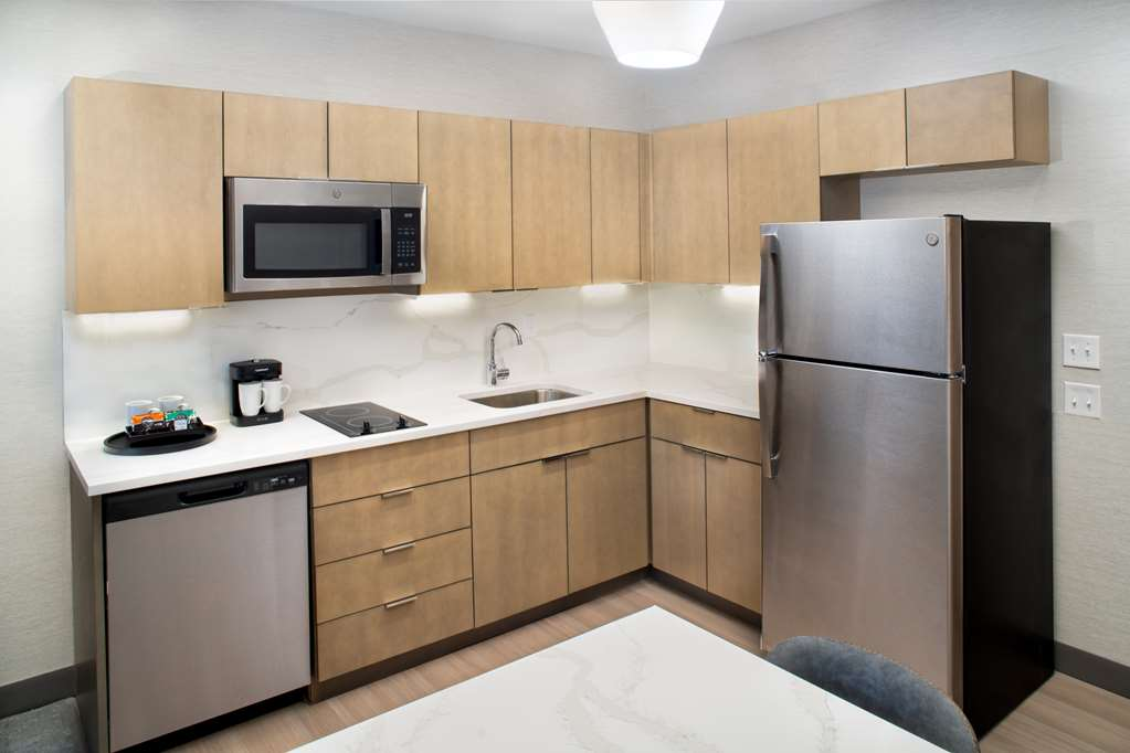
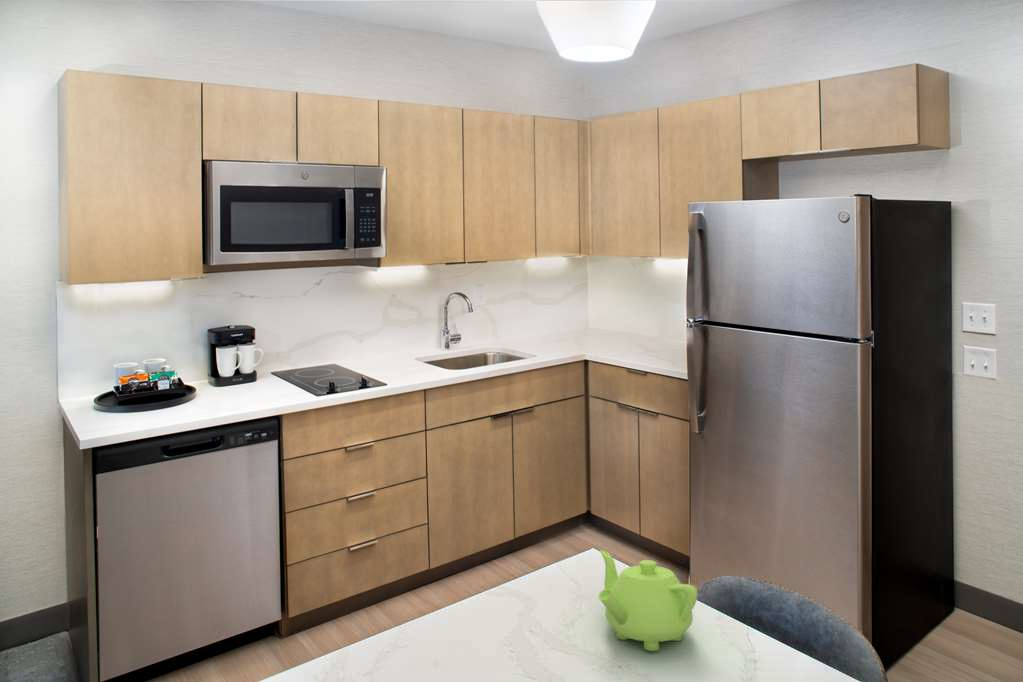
+ teapot (637, 601)
